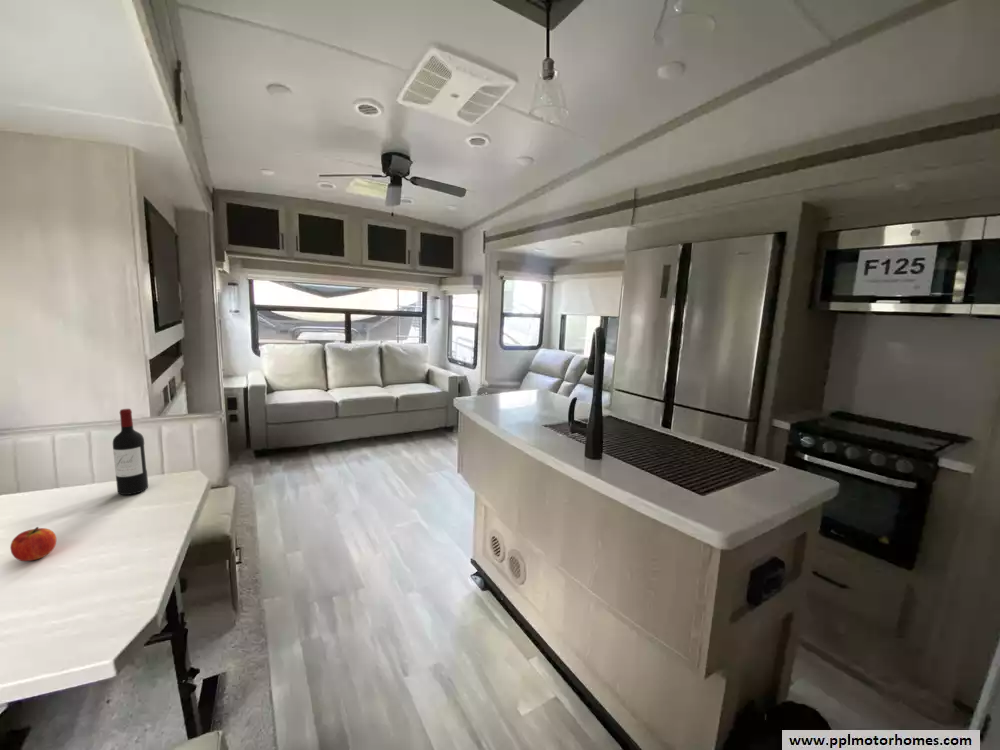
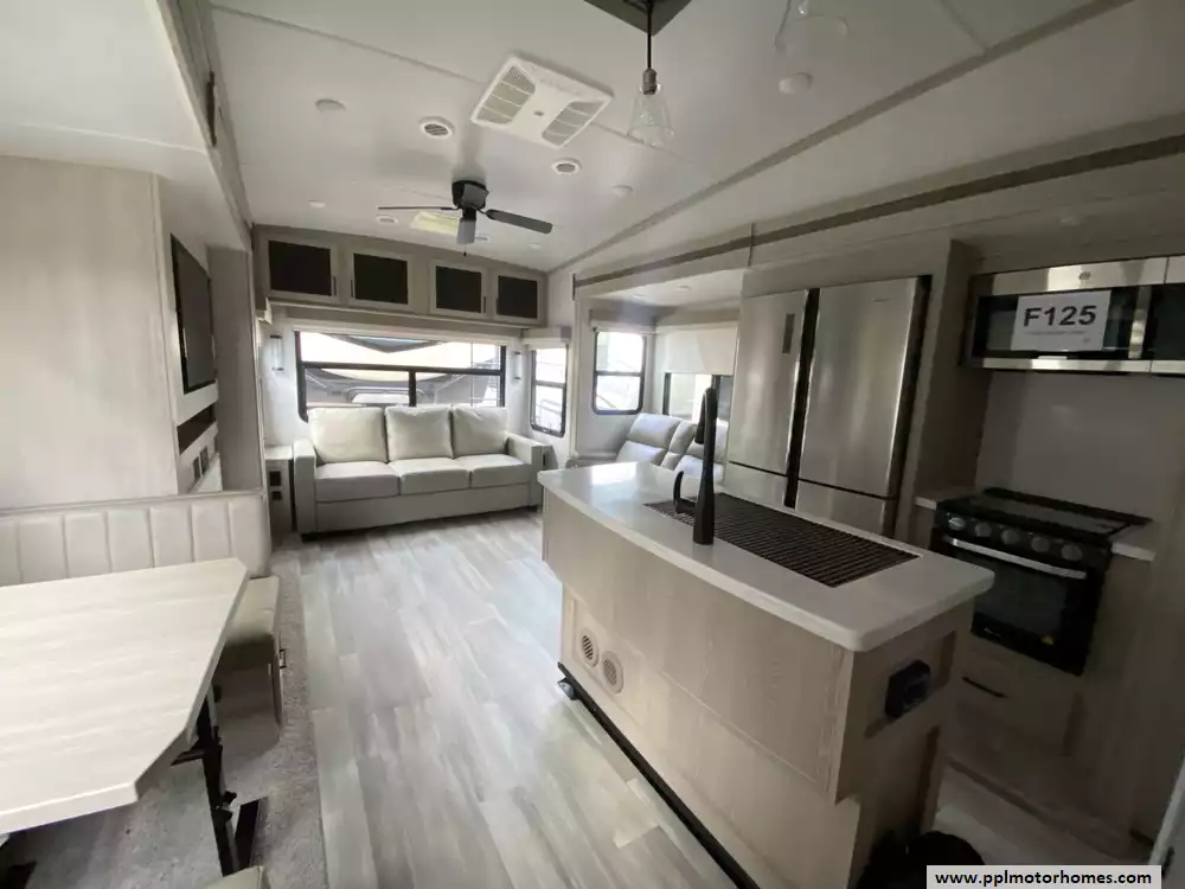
- wine bottle (129, 450)
- fruit (33, 542)
